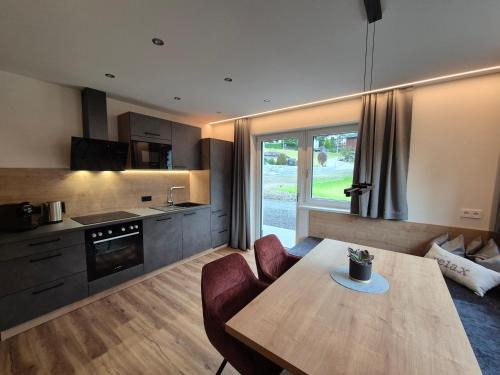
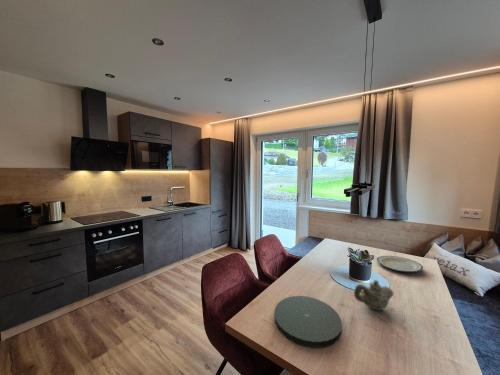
+ plate (398, 264)
+ teapot (374, 294)
+ plate (306, 318)
